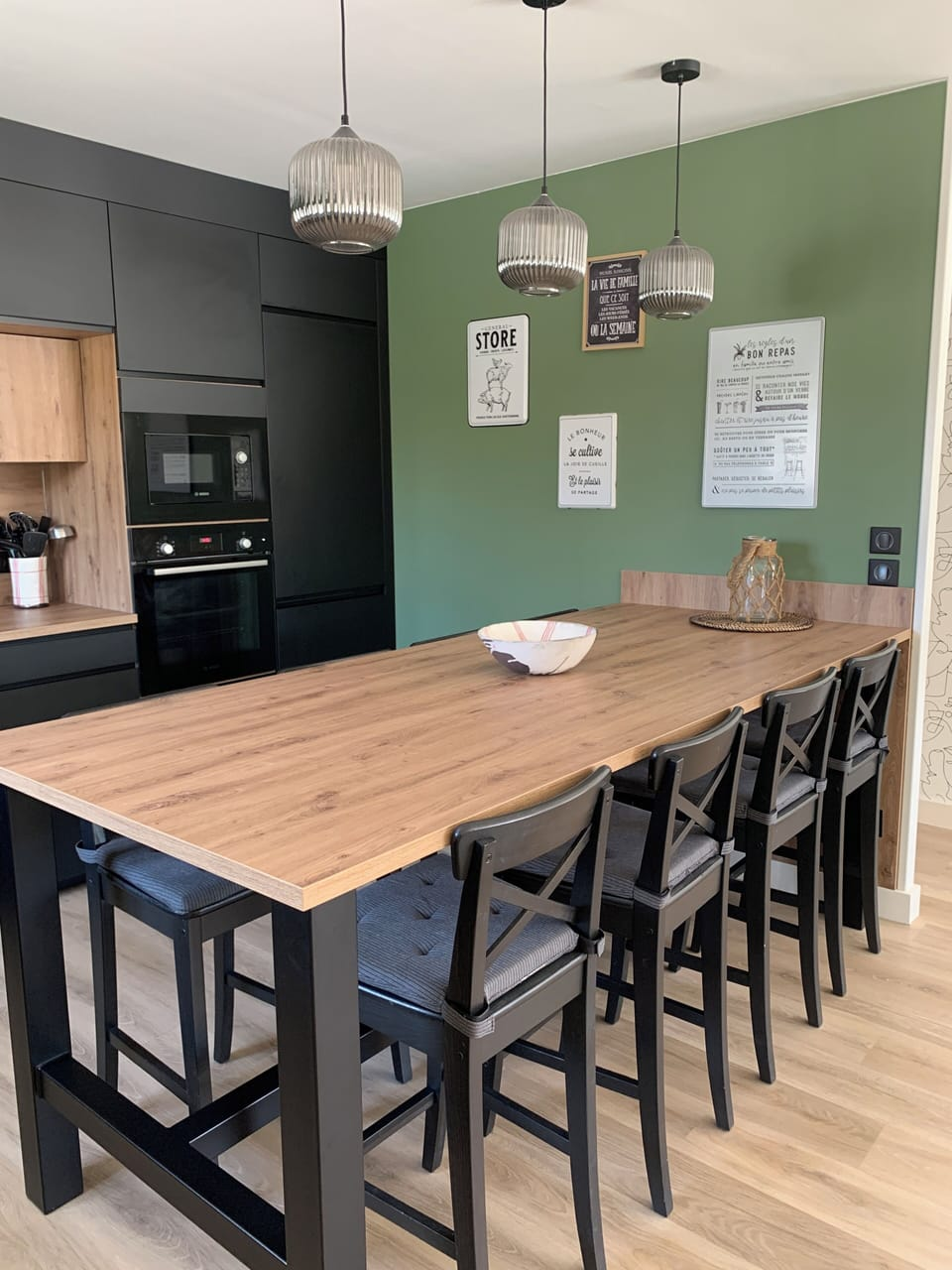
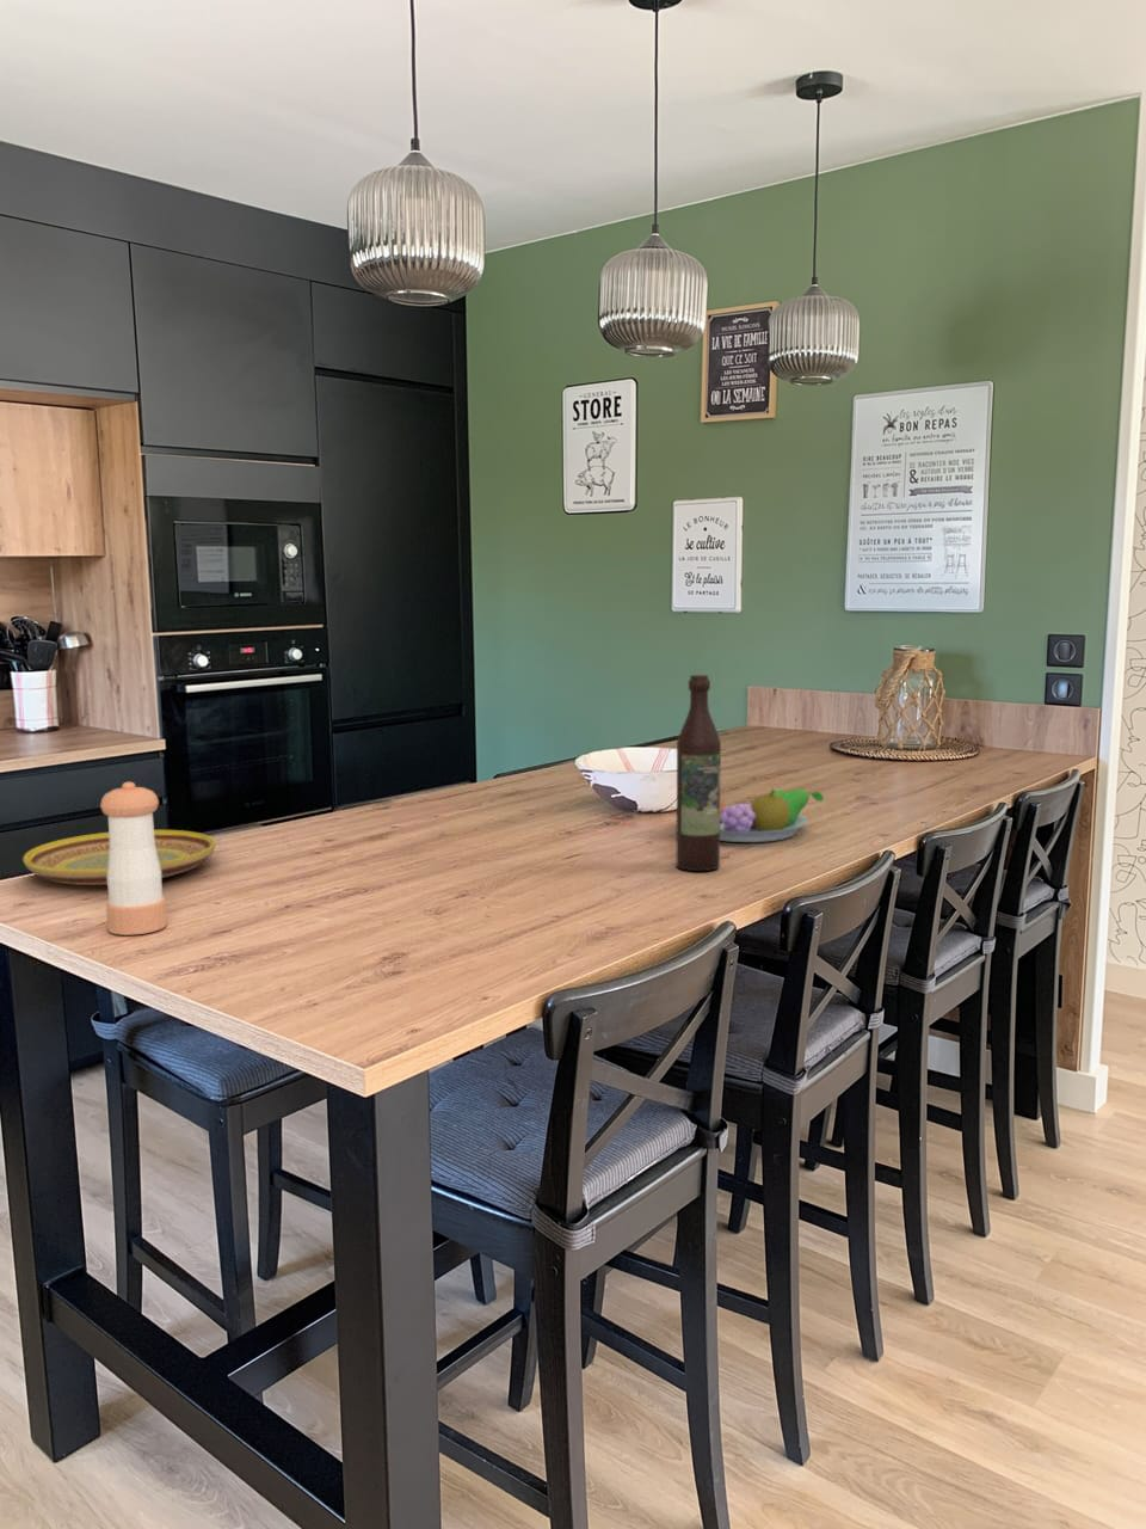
+ plate (108, 855)
+ fruit bowl (748, 807)
+ pepper shaker (132, 855)
+ wine bottle (698, 772)
